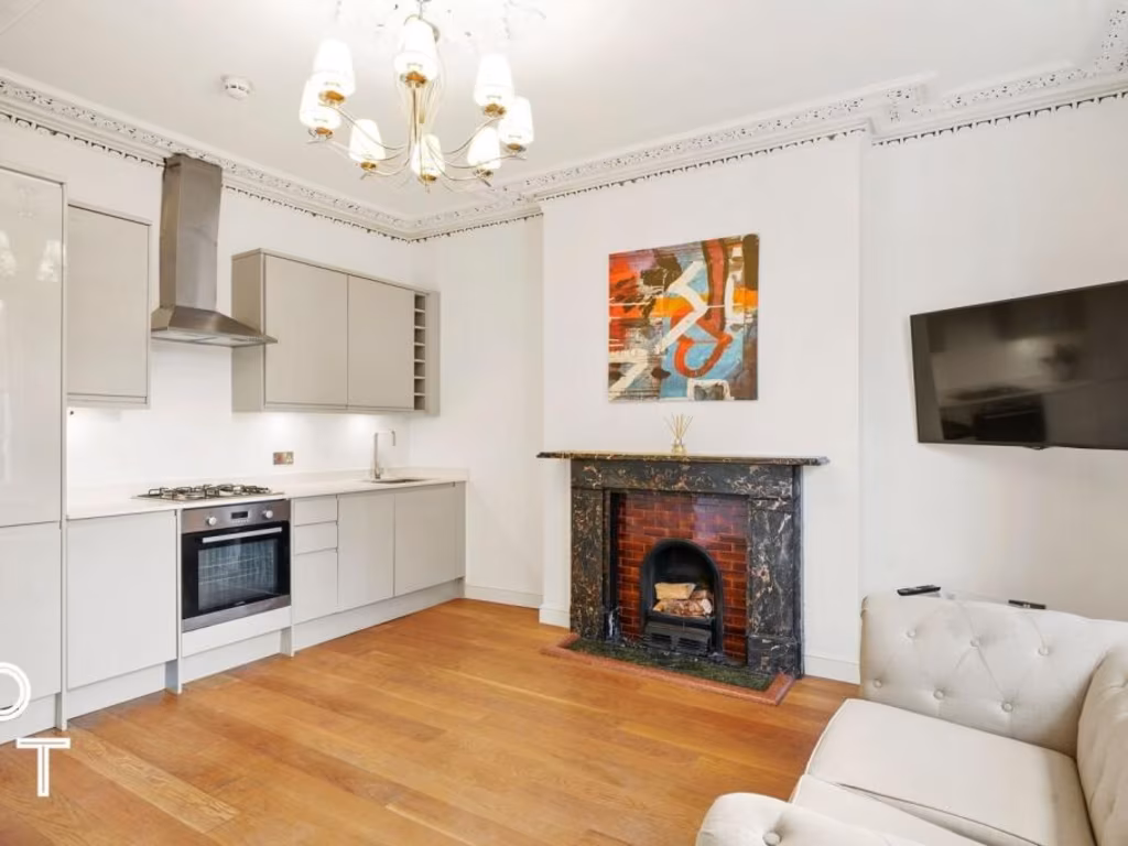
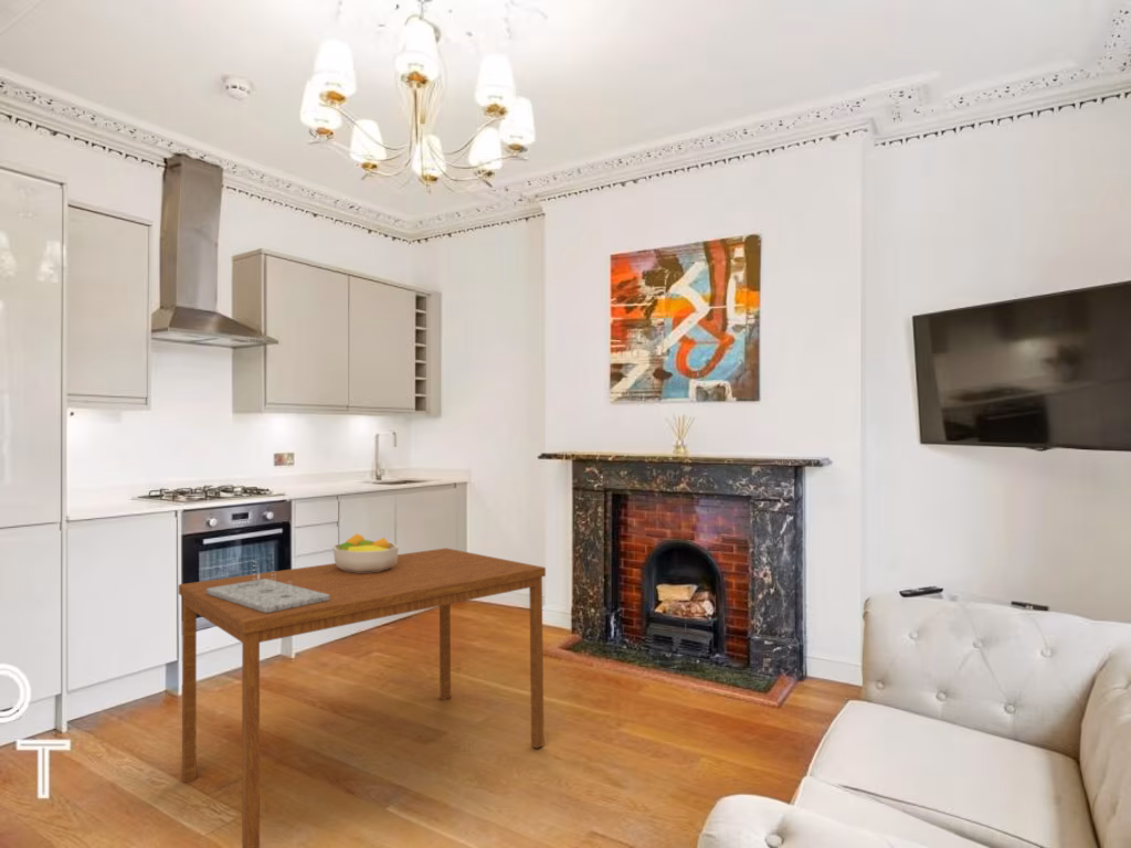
+ candle holder (266, 579)
+ fruit bowl (364, 551)
+ dining table (359, 622)
